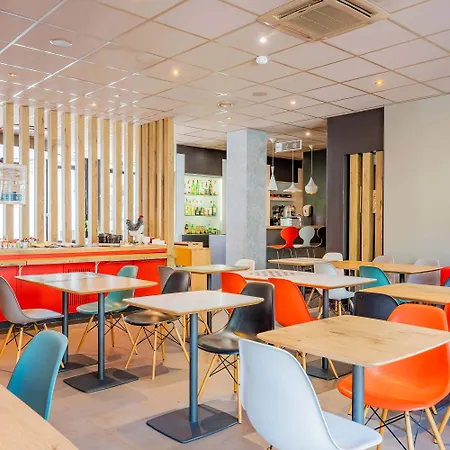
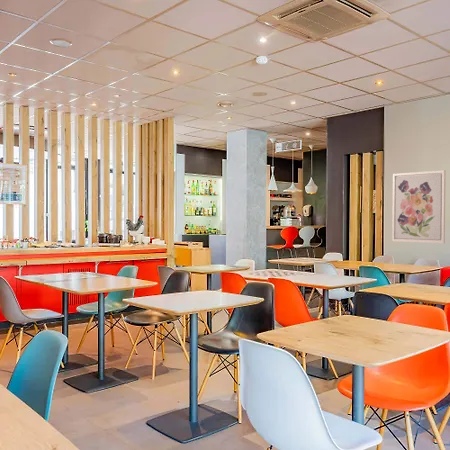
+ wall art (417, 207)
